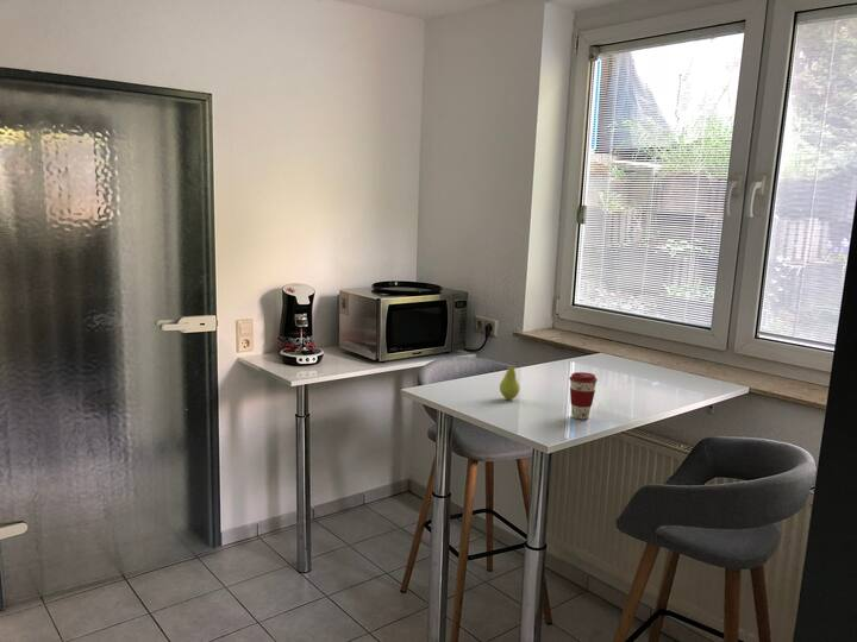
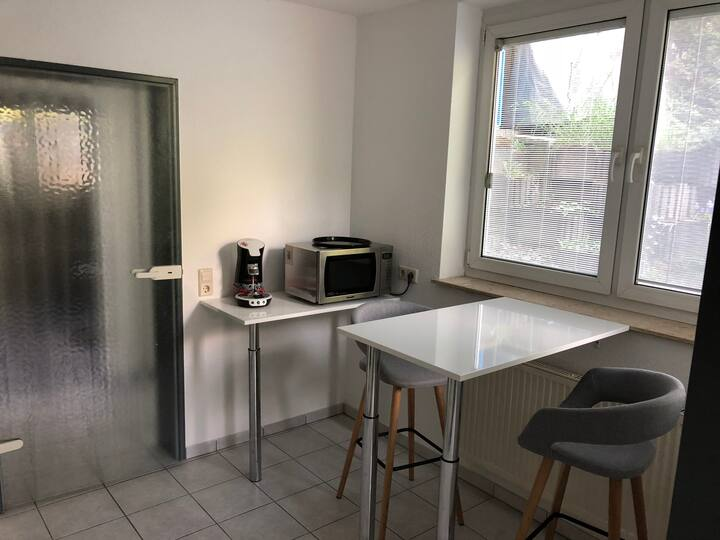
- coffee cup (581, 395)
- fruit (509, 379)
